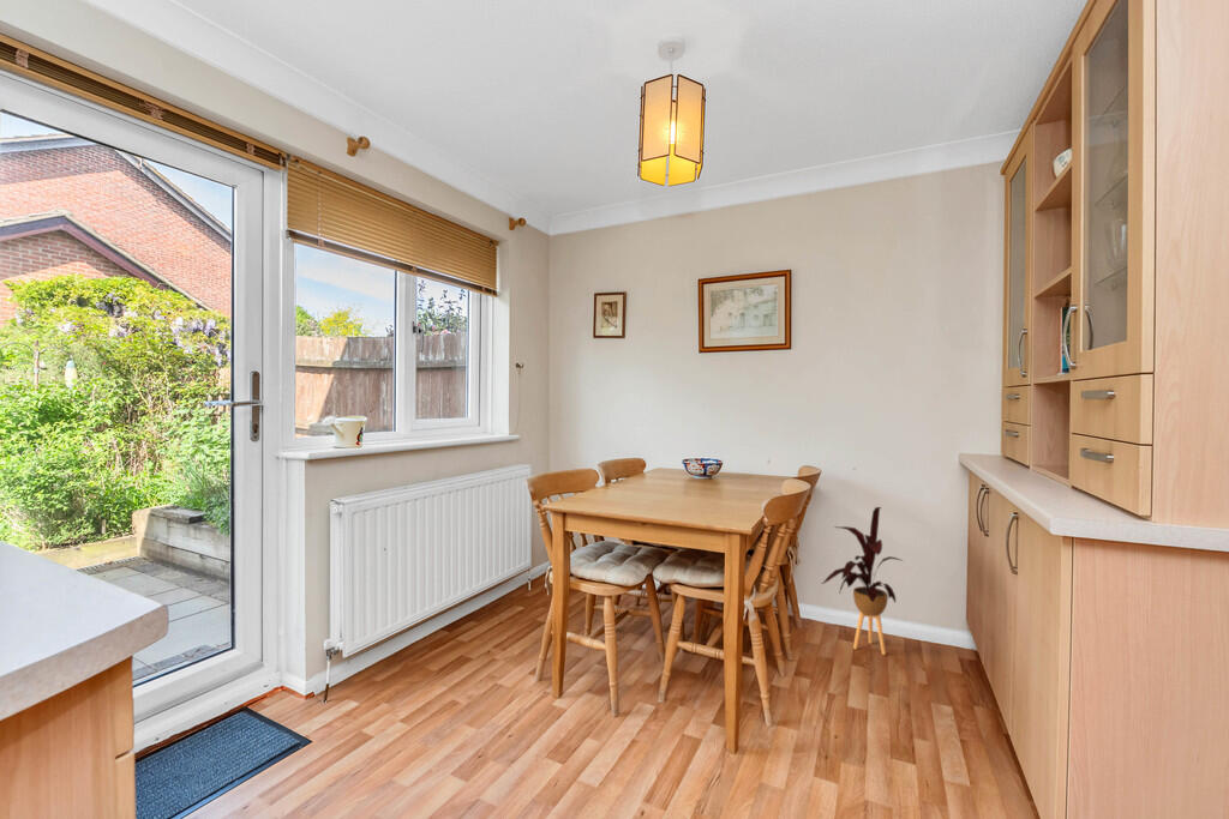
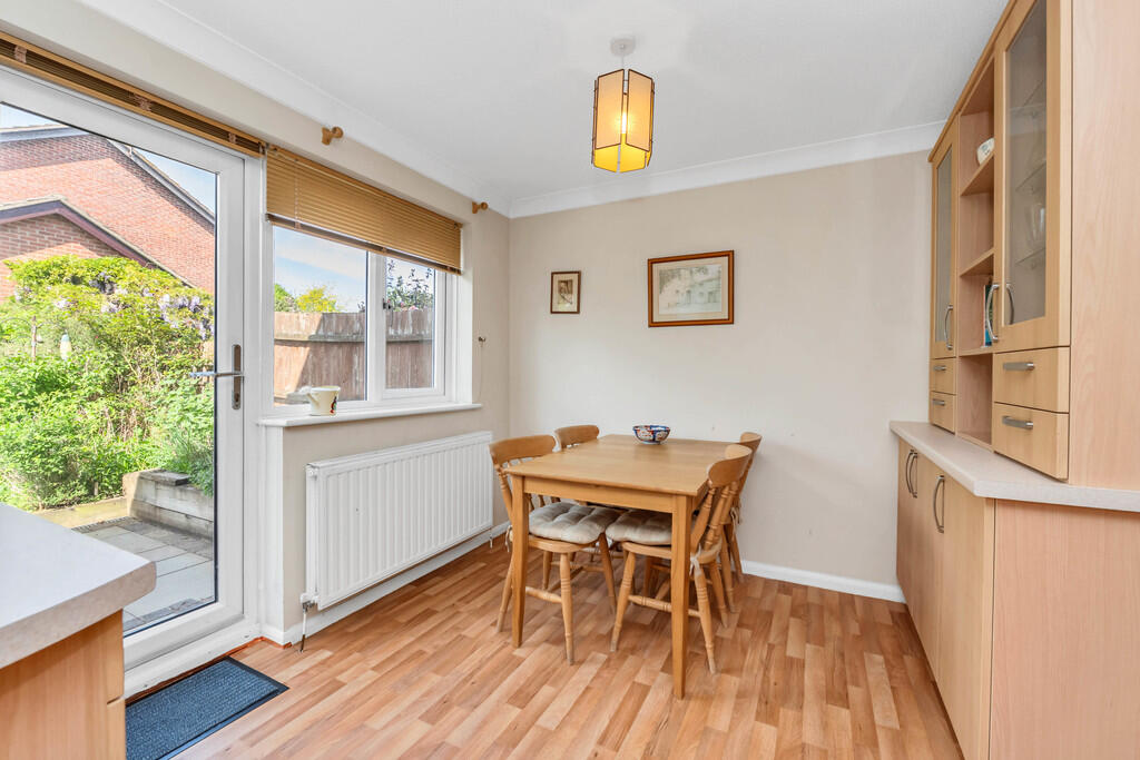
- house plant (862, 576)
